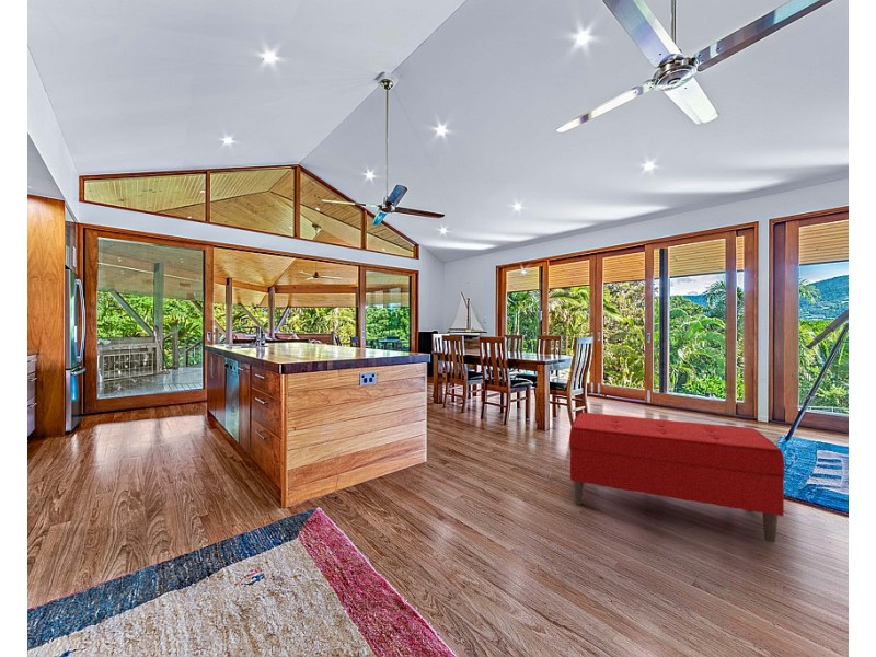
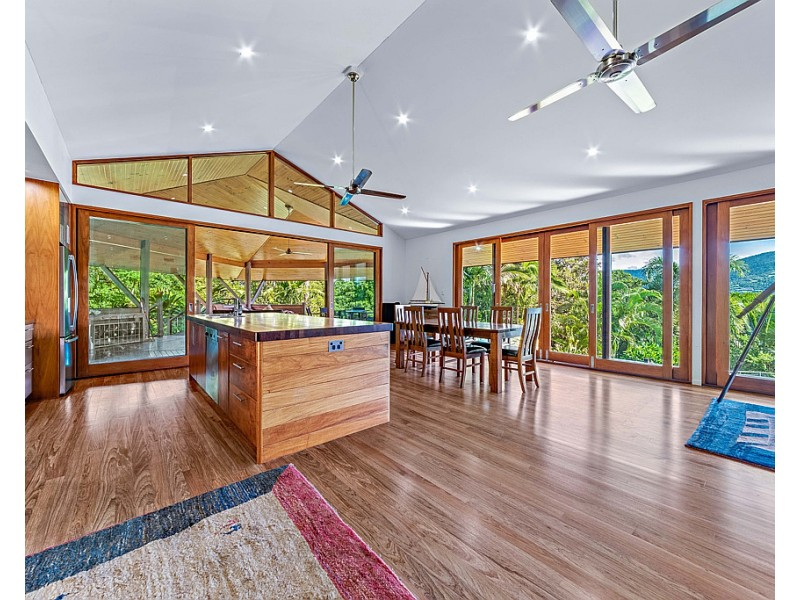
- bench (661, 466)
